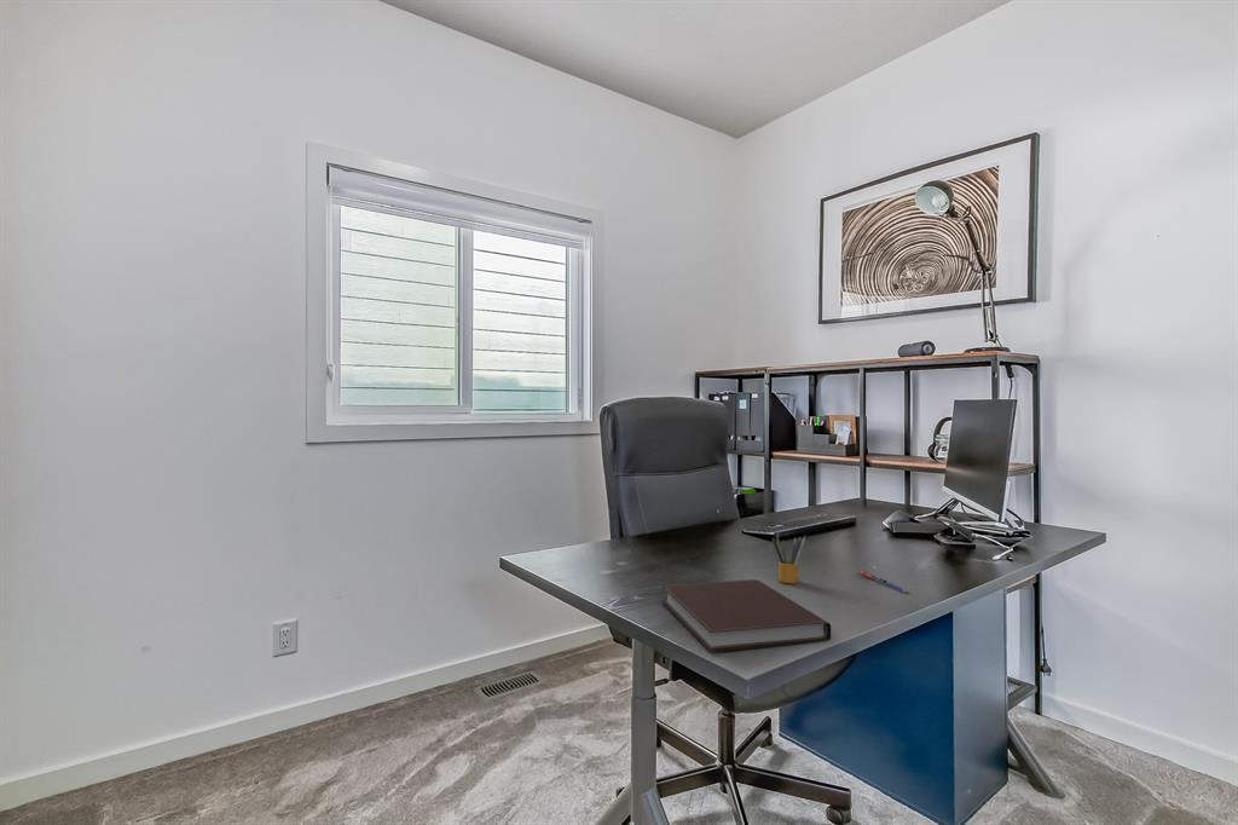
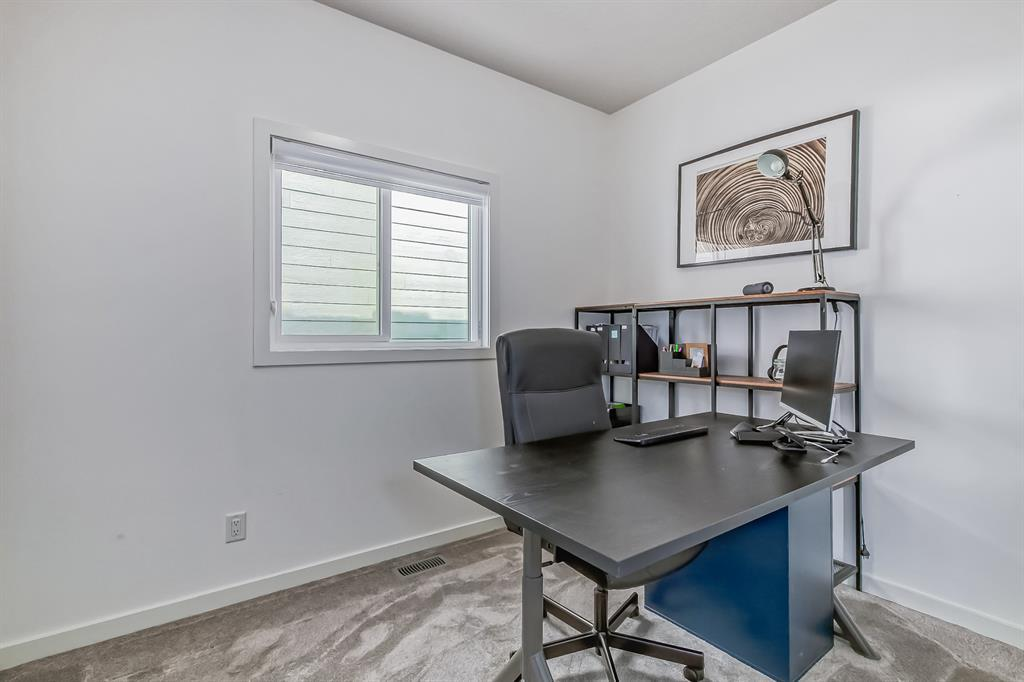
- pencil box (785, 558)
- notebook (737, 610)
- pen (881, 579)
